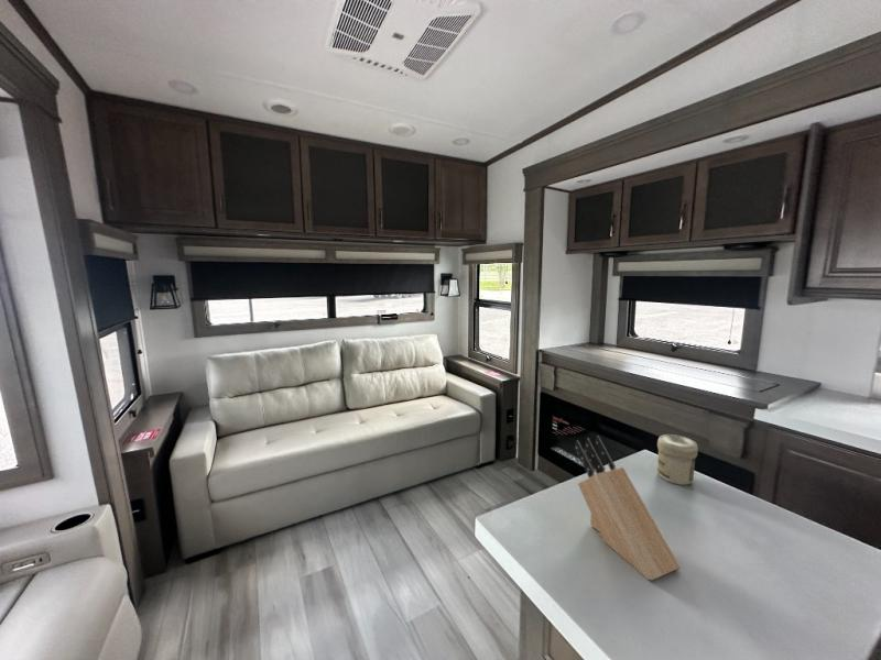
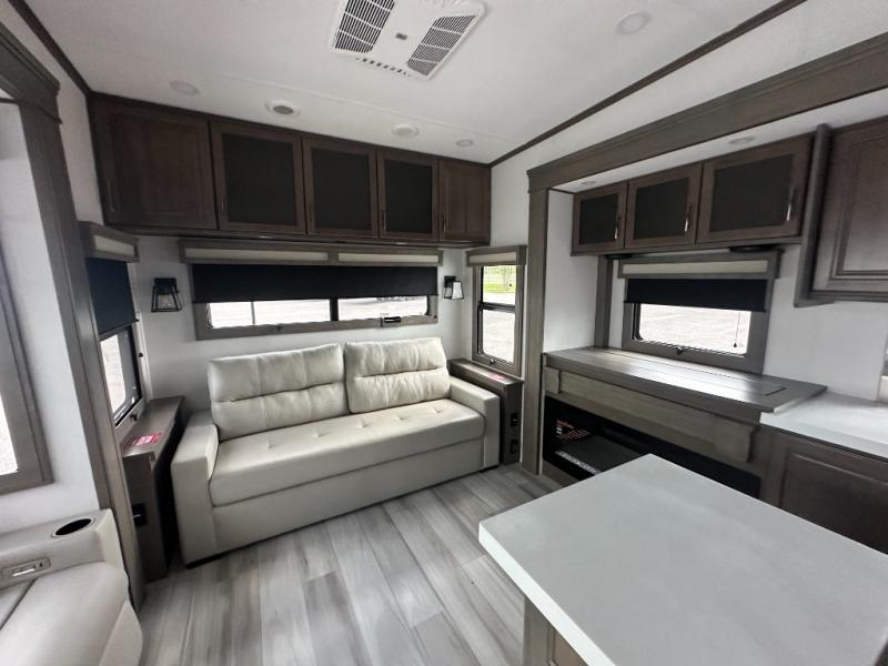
- jar (675, 459)
- knife block (618, 496)
